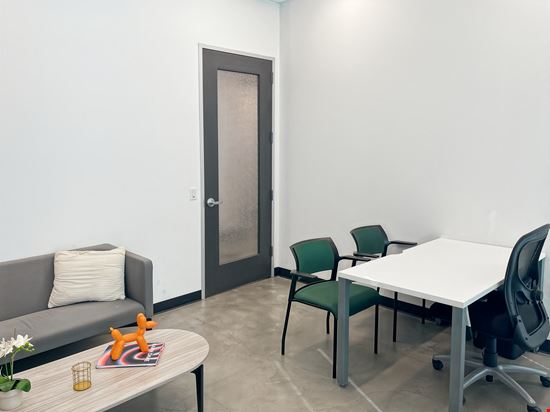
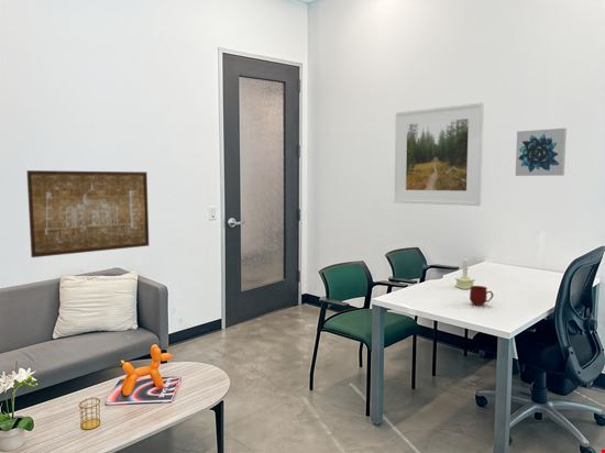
+ candle (464, 272)
+ mug (481, 296)
+ wall art (92, 211)
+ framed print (436, 156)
+ wall art (539, 153)
